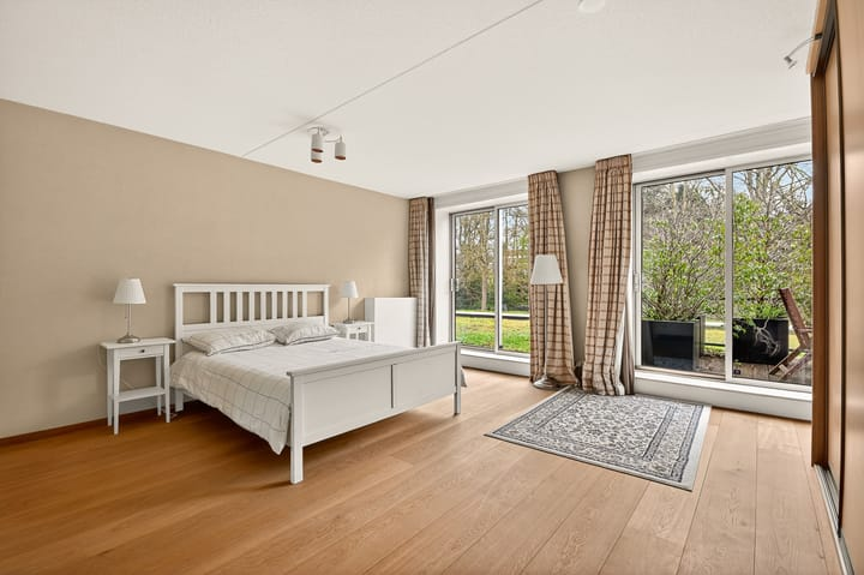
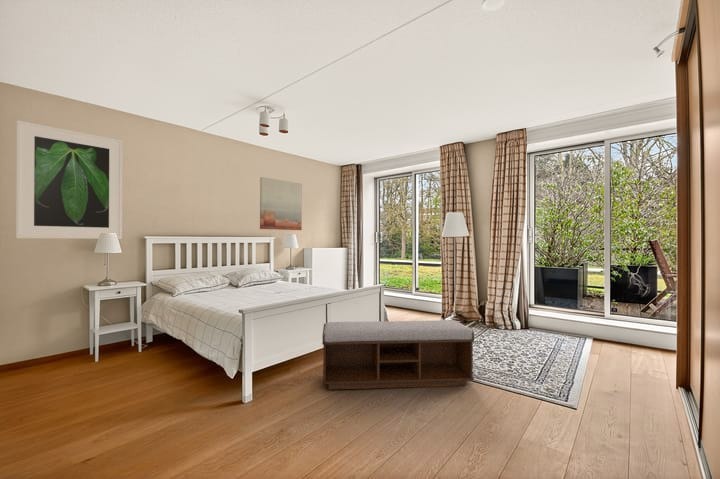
+ wall art (281, 205)
+ bench (395, 352)
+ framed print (74, 184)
